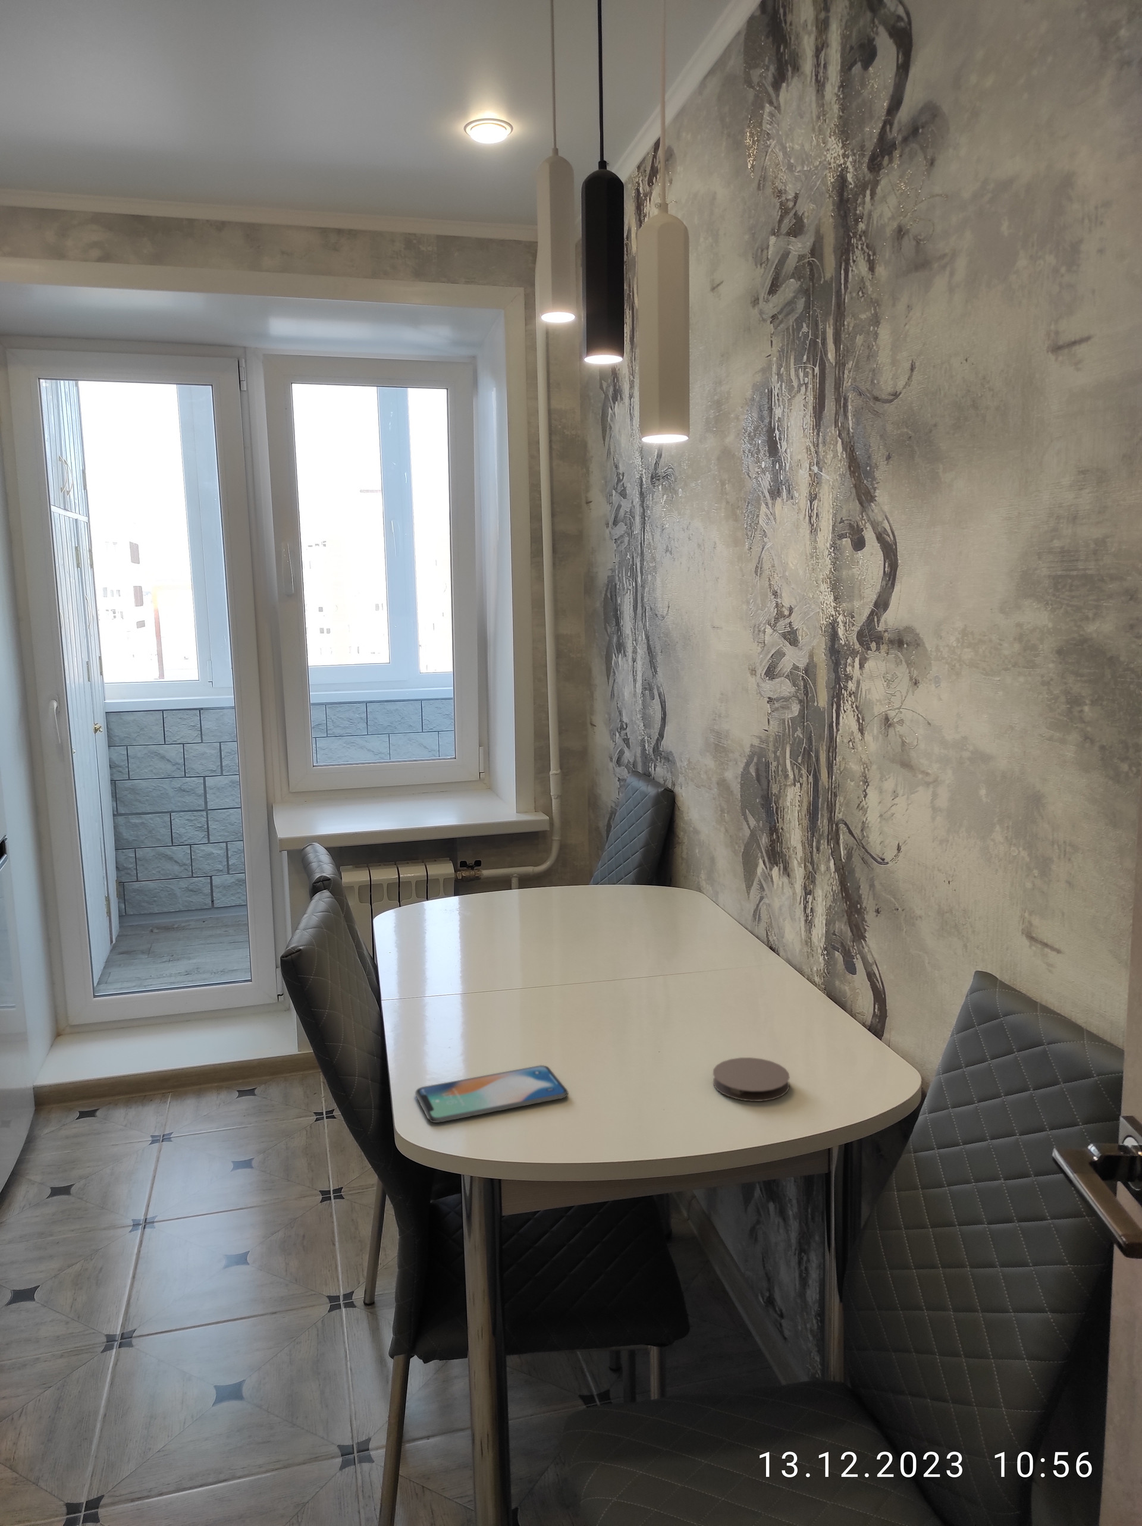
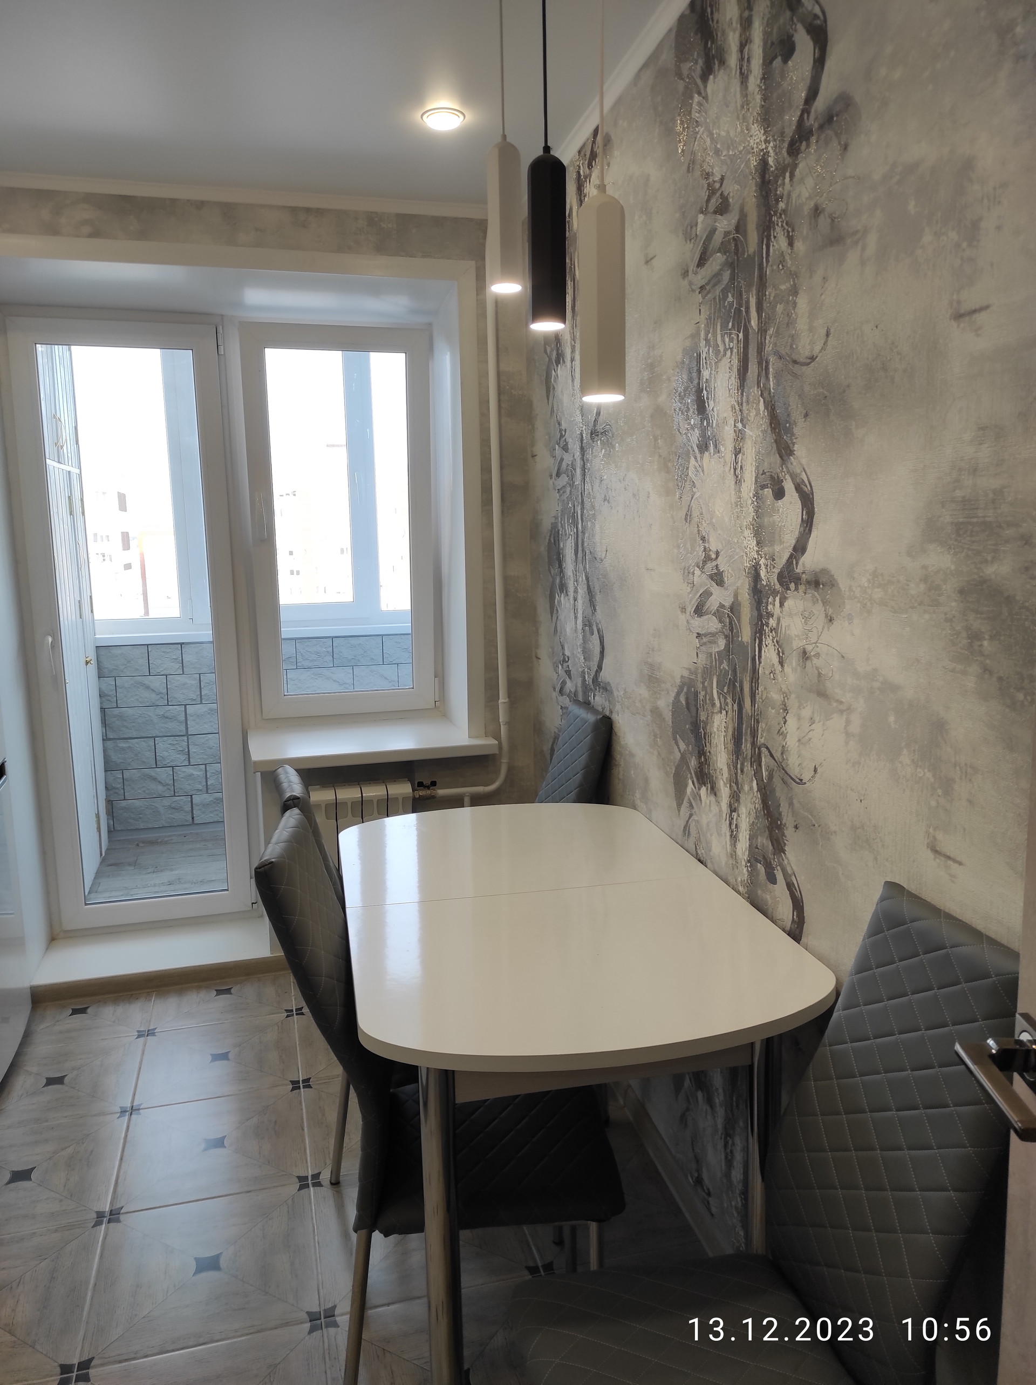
- coaster (751, 1079)
- smartphone (492, 1093)
